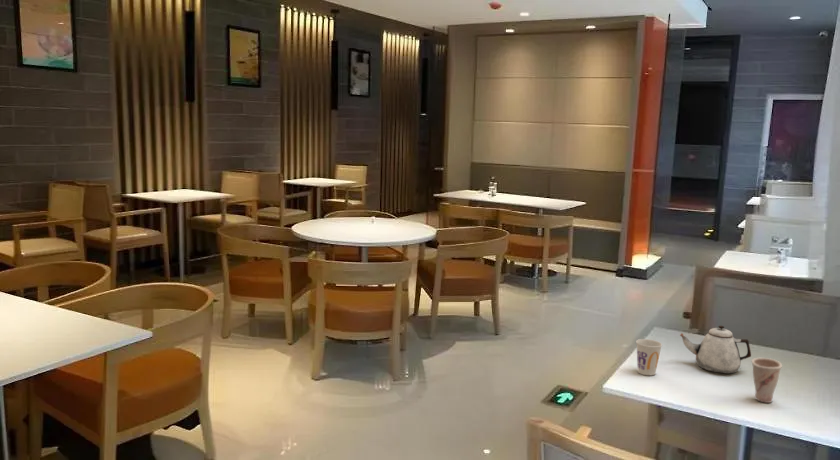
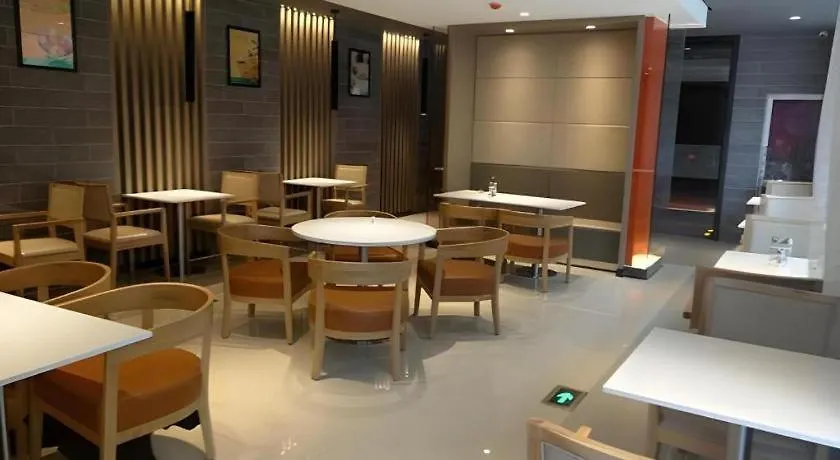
- cup (647, 357)
- cup (764, 381)
- teapot (714, 346)
